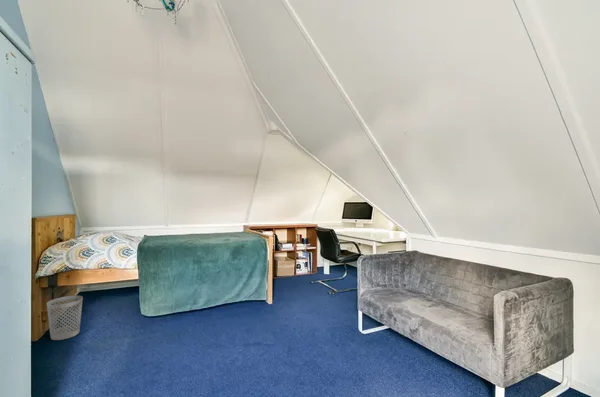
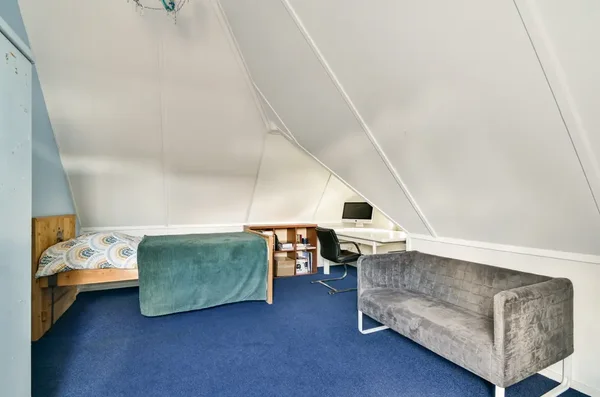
- wastebasket (65, 317)
